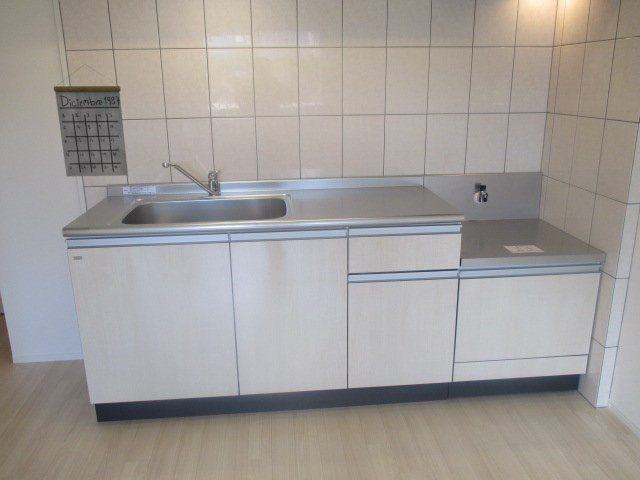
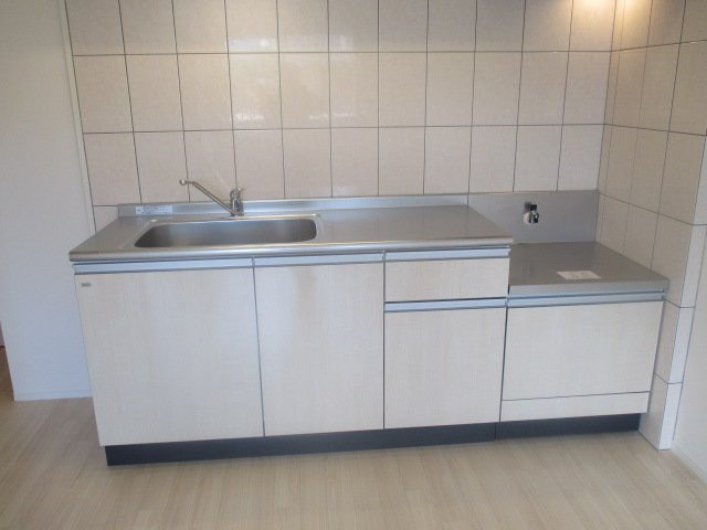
- calendar (91, 121)
